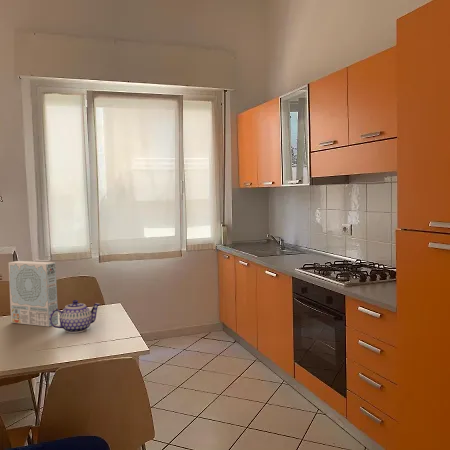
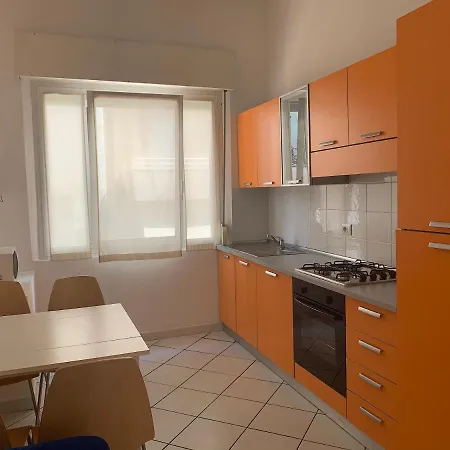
- cereal box (33, 292)
- teapot (75, 315)
